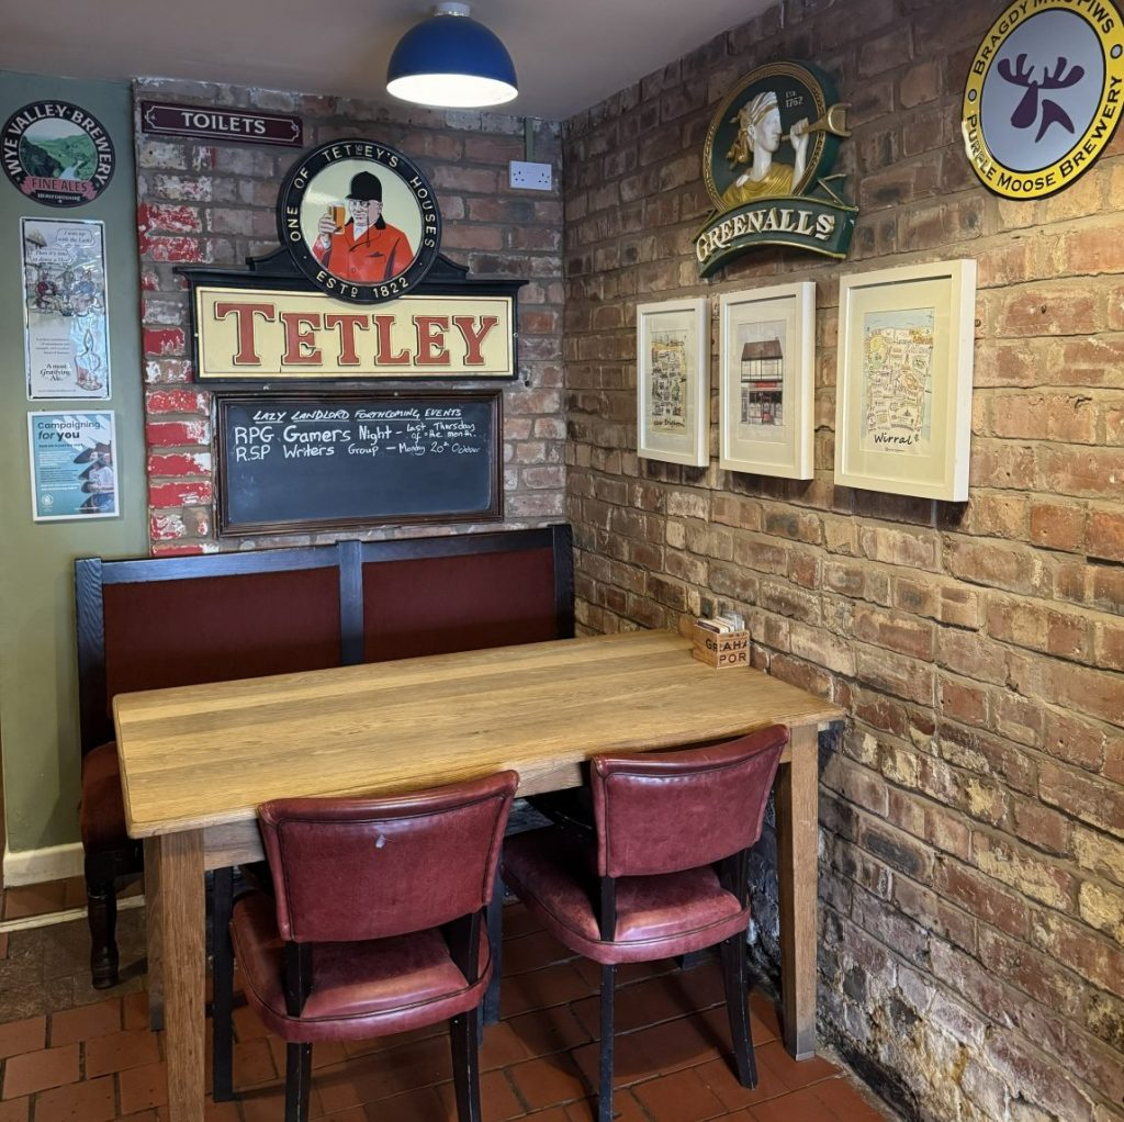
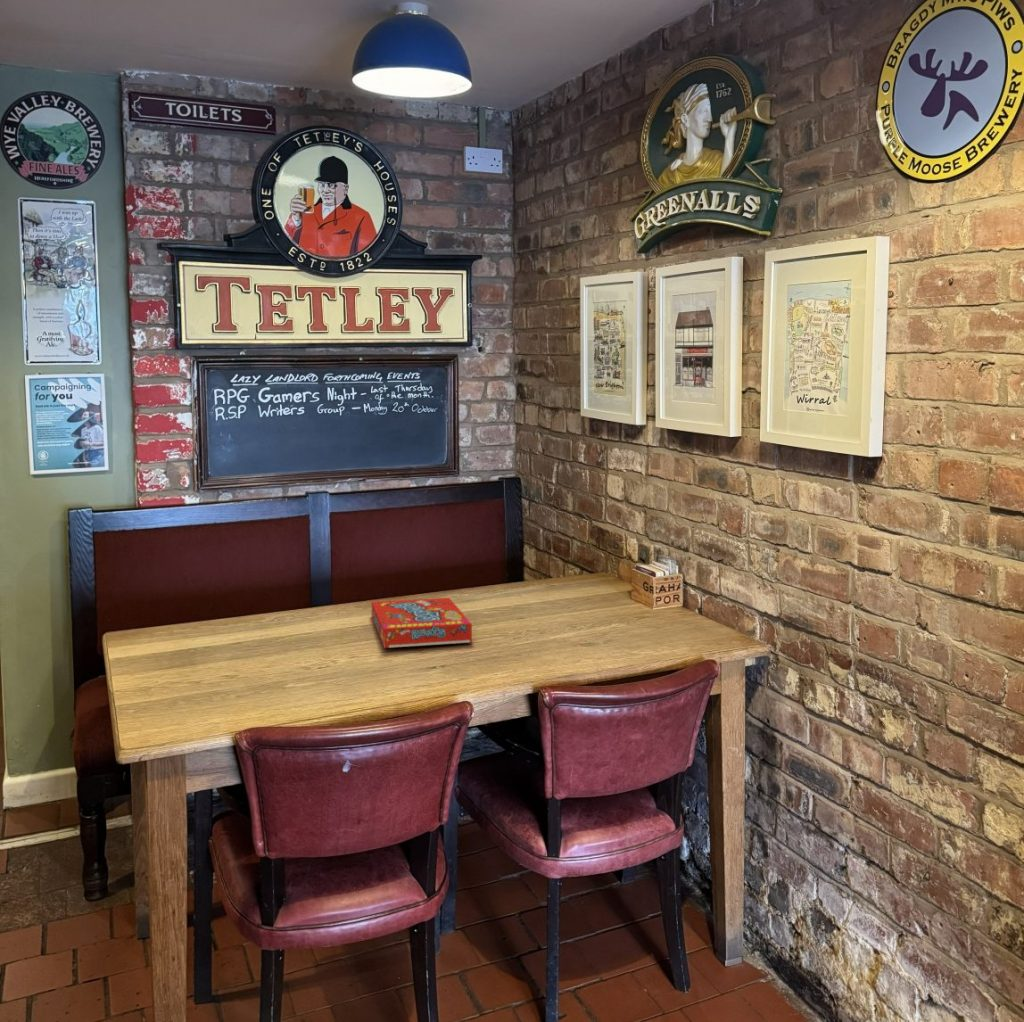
+ snack box (419, 621)
